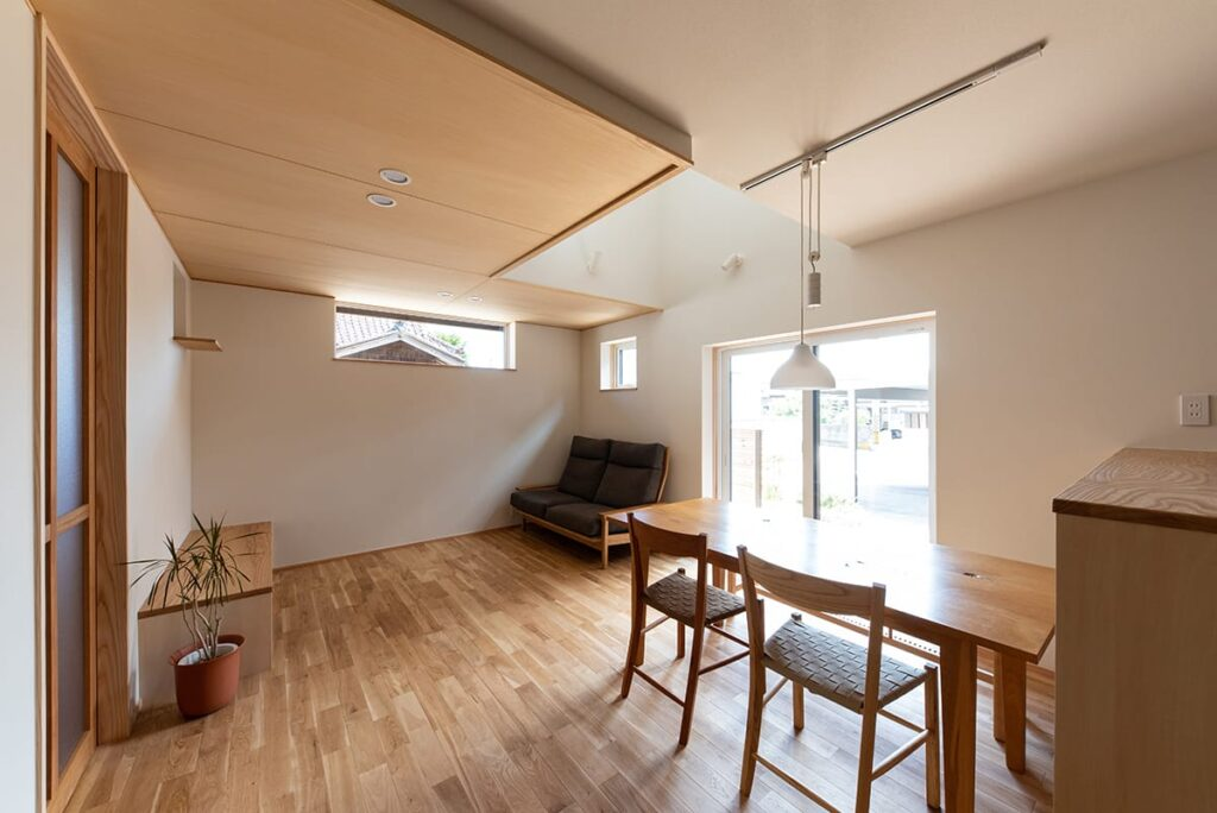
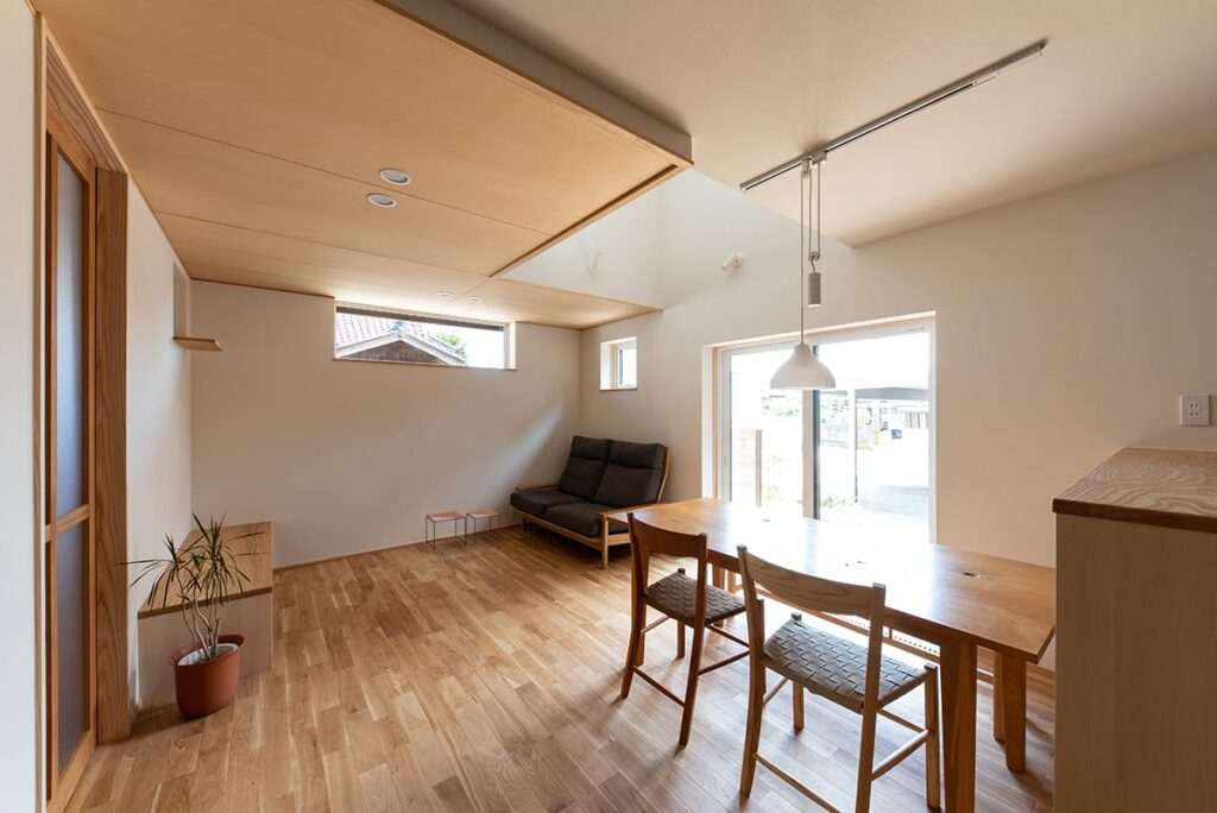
+ side table (465, 528)
